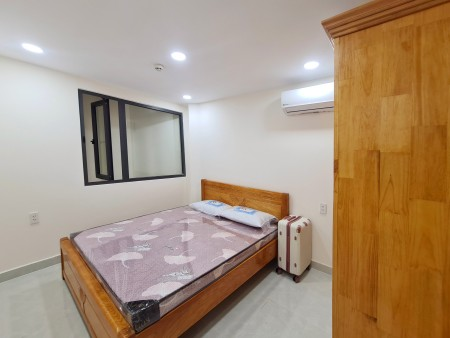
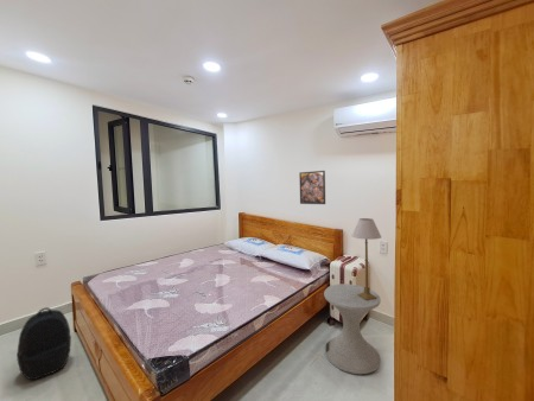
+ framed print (312, 187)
+ table lamp (365, 257)
+ side table (351, 324)
+ backpack (45, 338)
